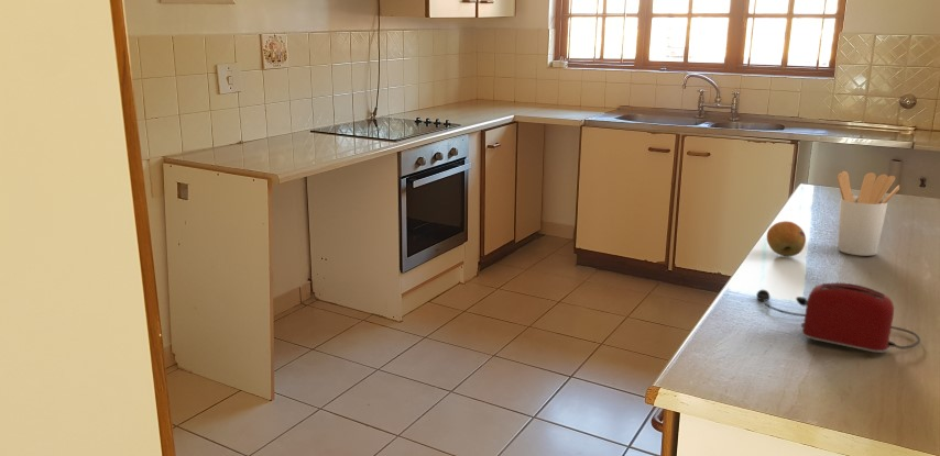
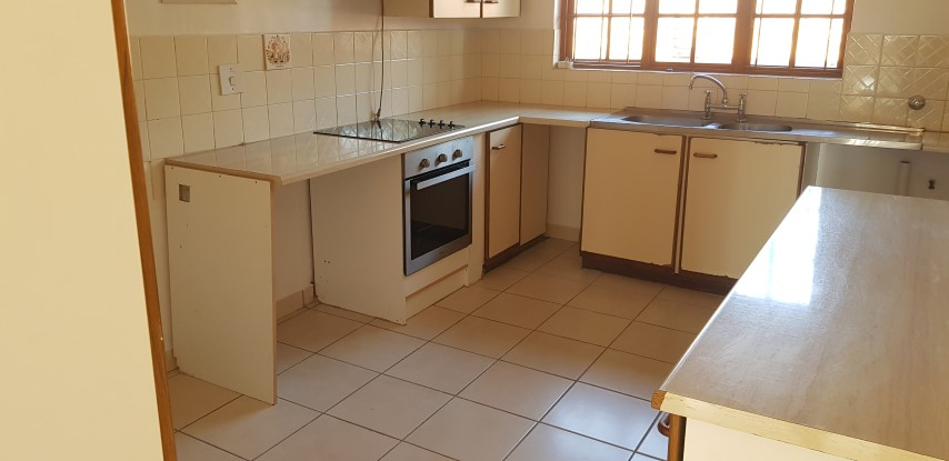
- fruit (786, 238)
- toaster (832, 300)
- utensil holder (866, 211)
